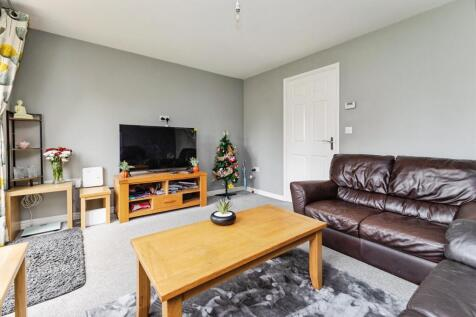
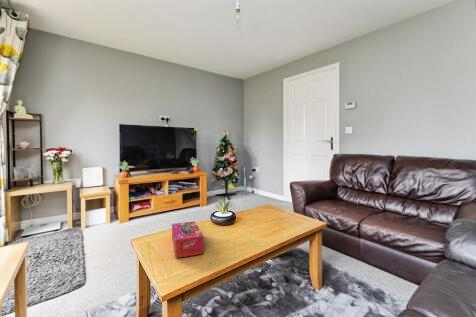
+ tissue box (186, 237)
